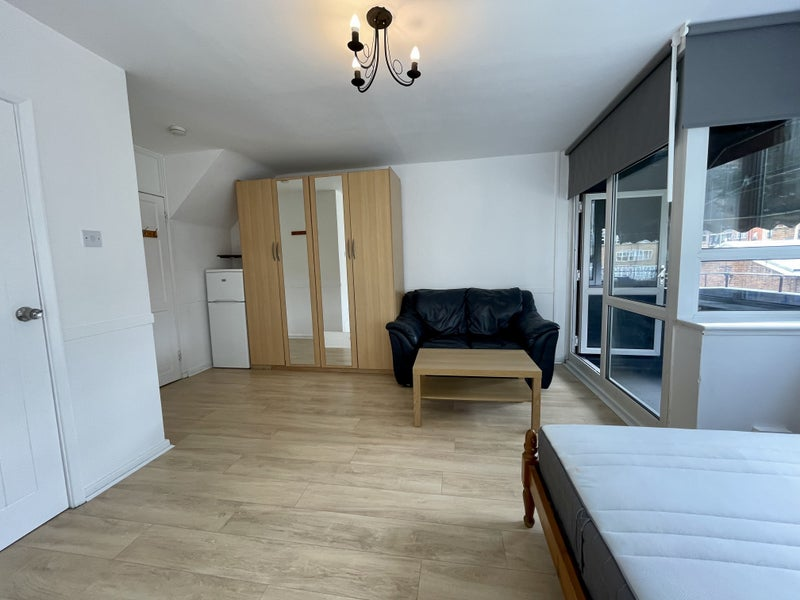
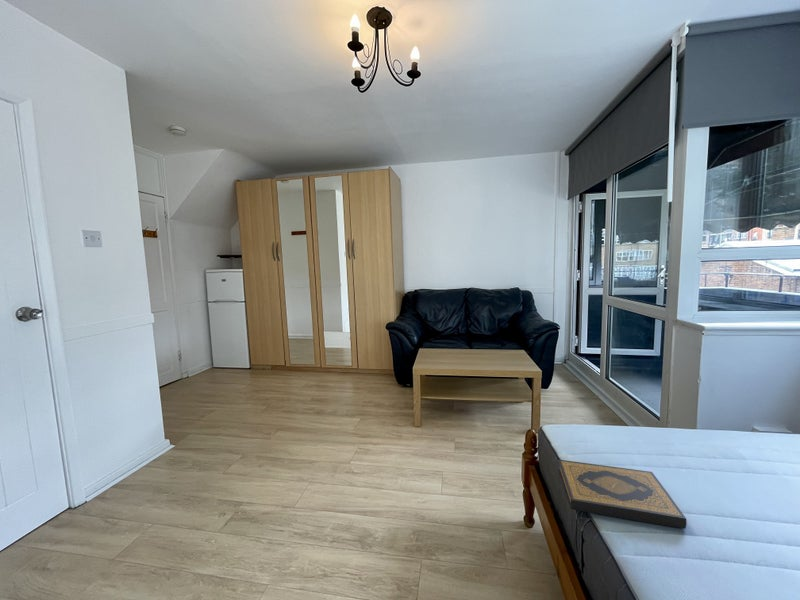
+ hardback book (613, 489)
